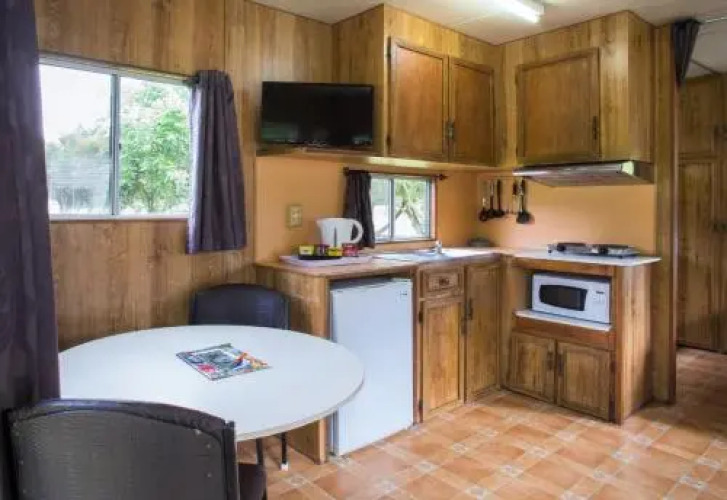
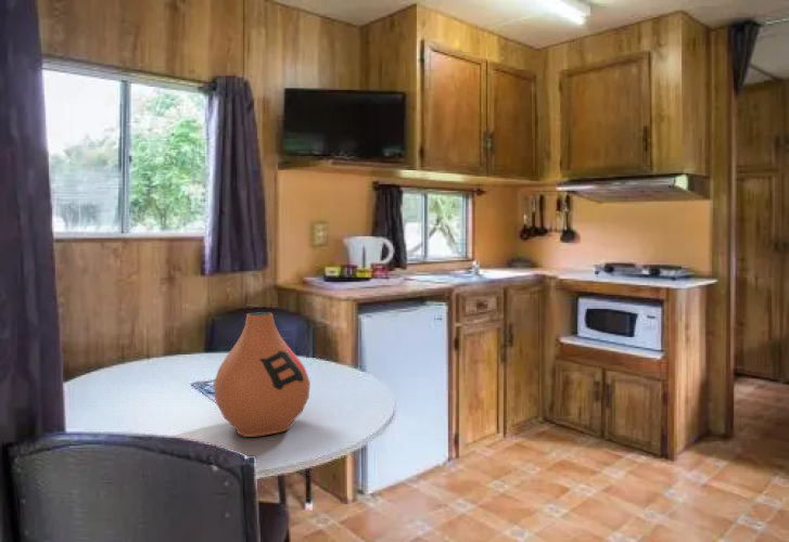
+ vase (262, 371)
